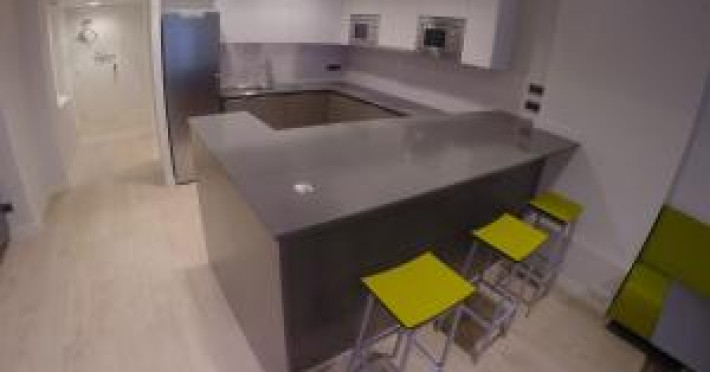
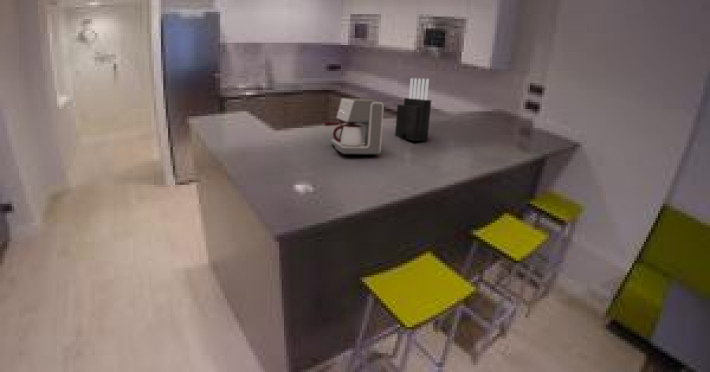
+ coffee maker (356, 125)
+ knife block (412, 109)
